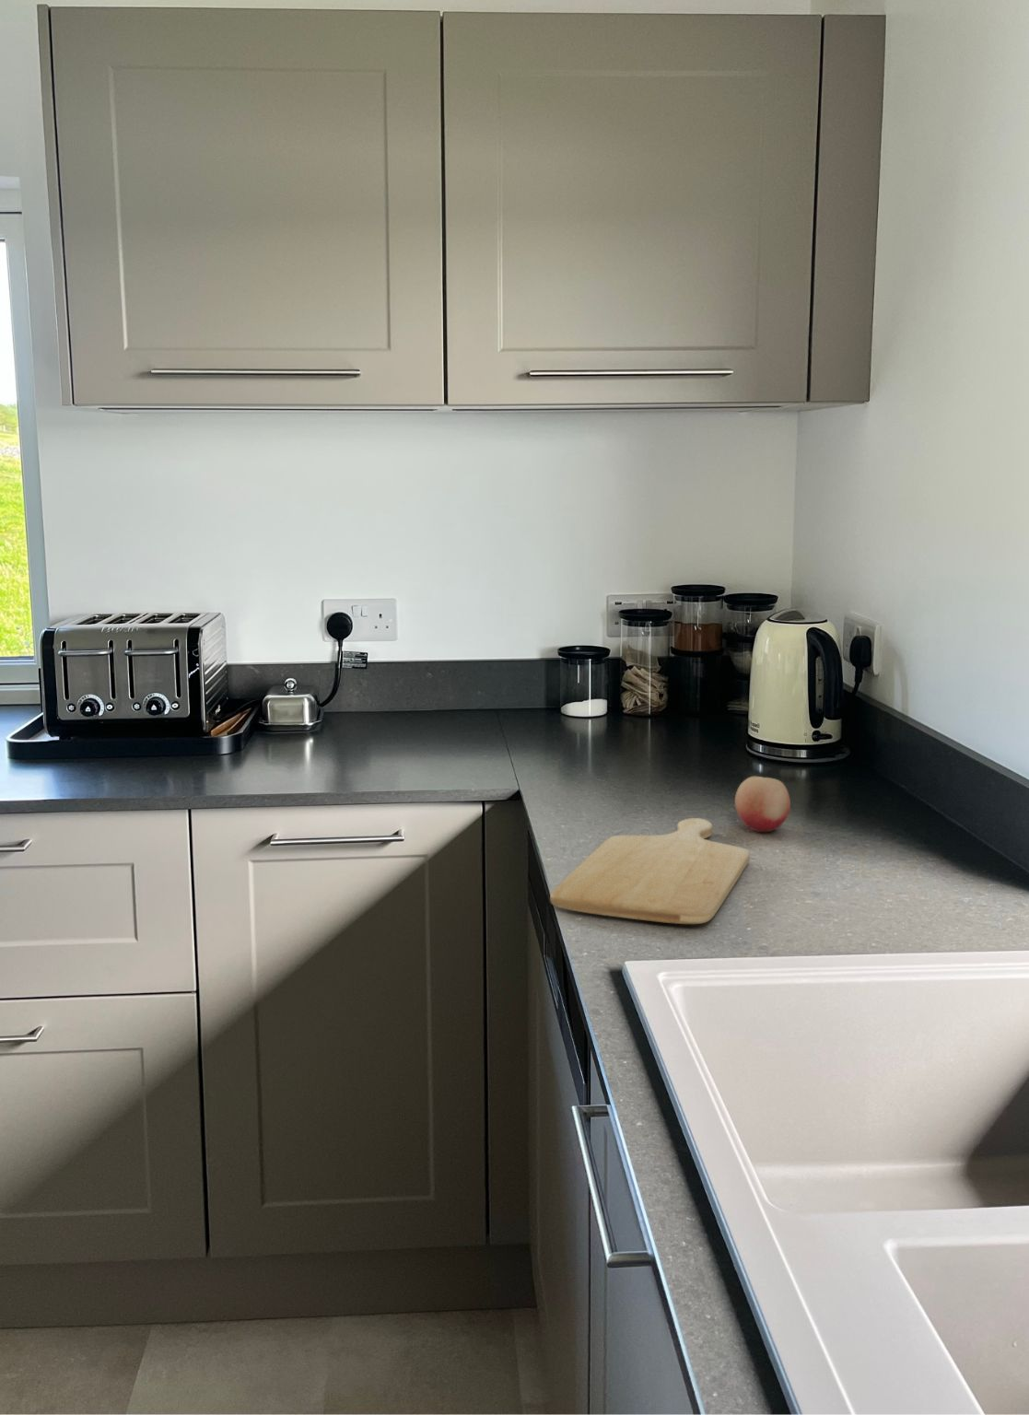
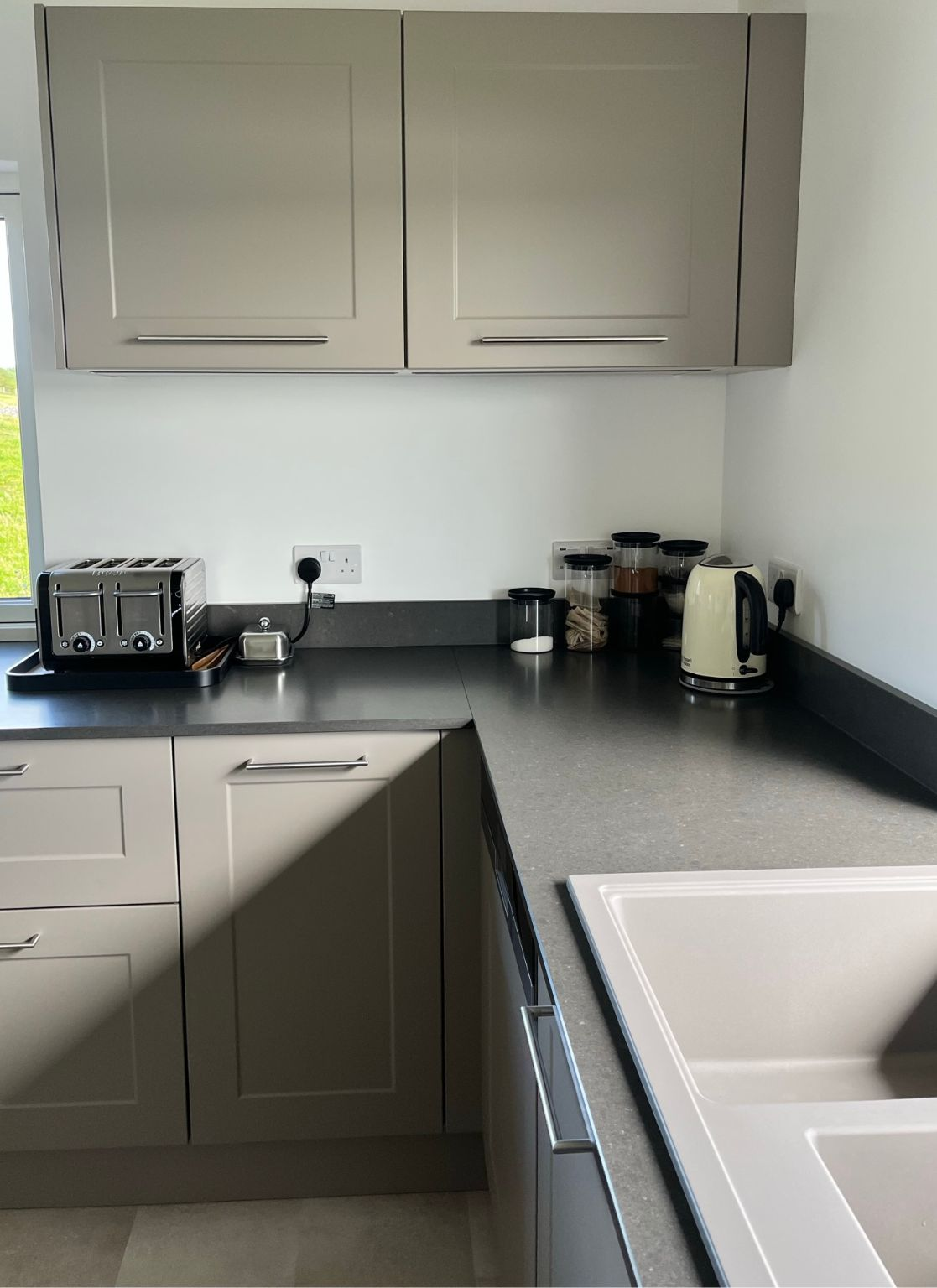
- fruit (762, 802)
- chopping board (666, 862)
